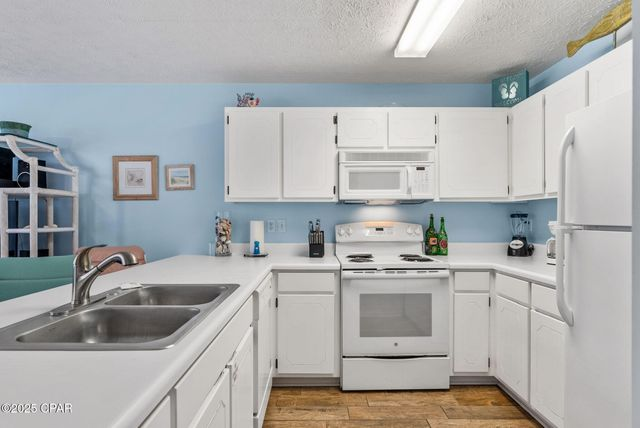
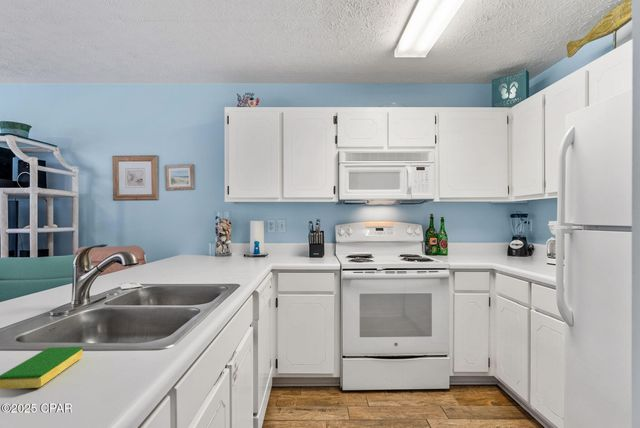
+ dish sponge (44, 365)
